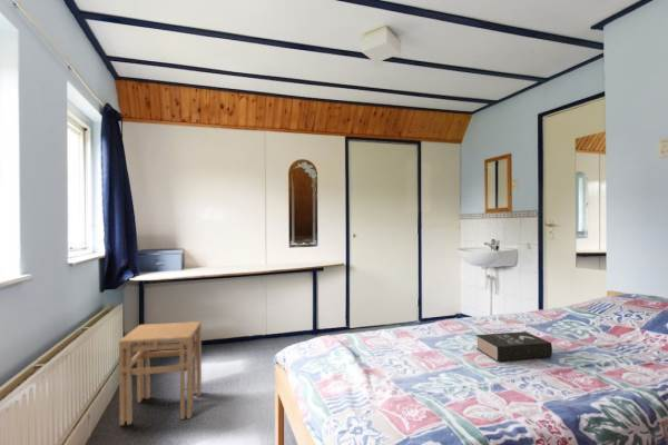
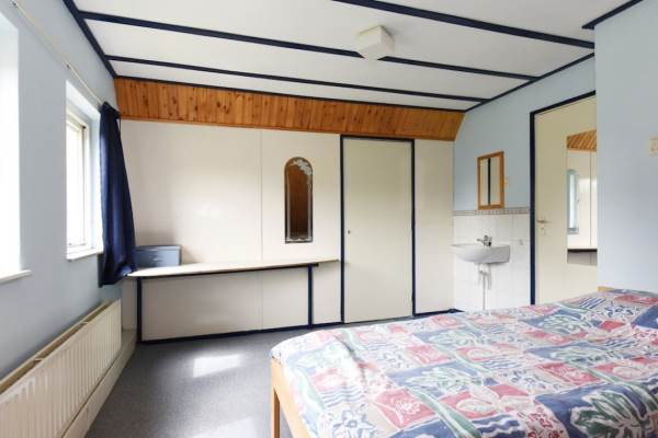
- book (512, 345)
- stool (164, 368)
